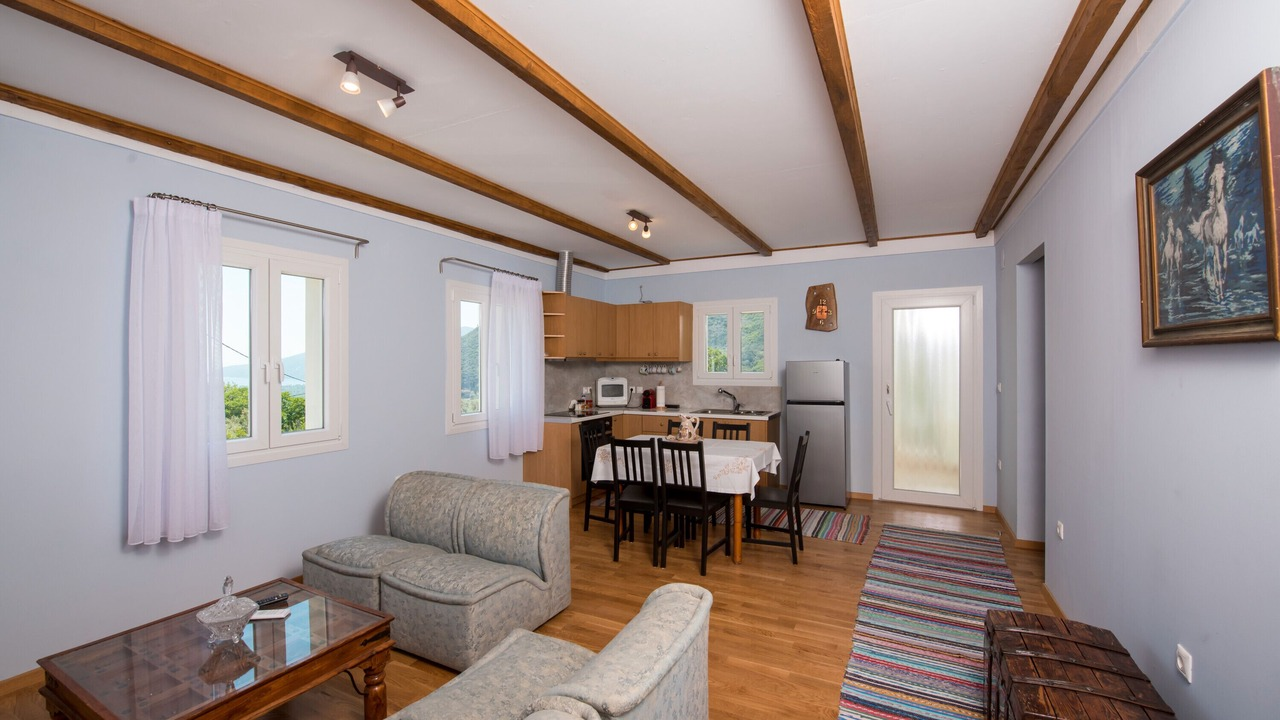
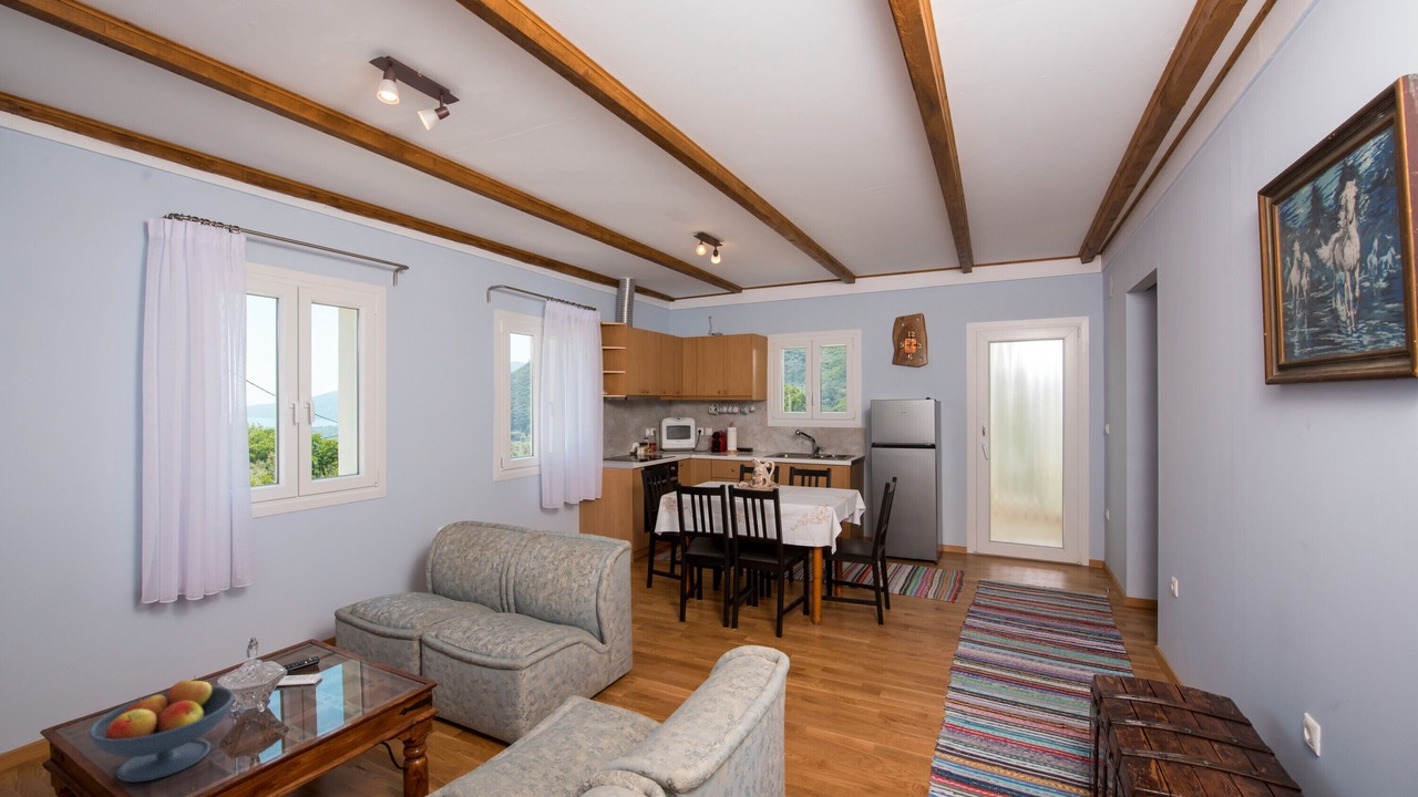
+ fruit bowl (165, 726)
